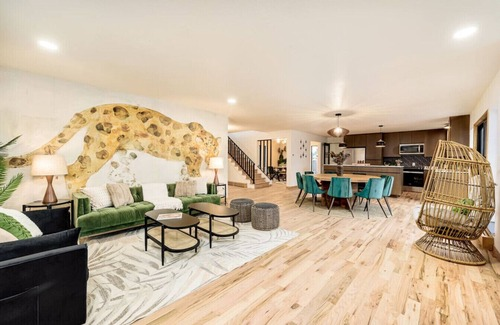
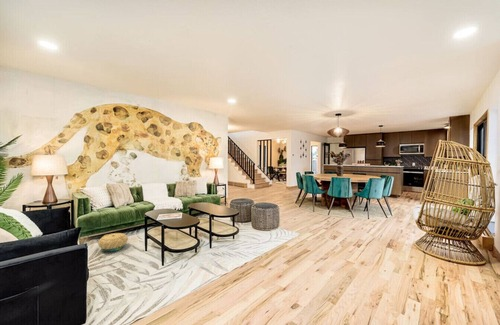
+ basket (113, 241)
